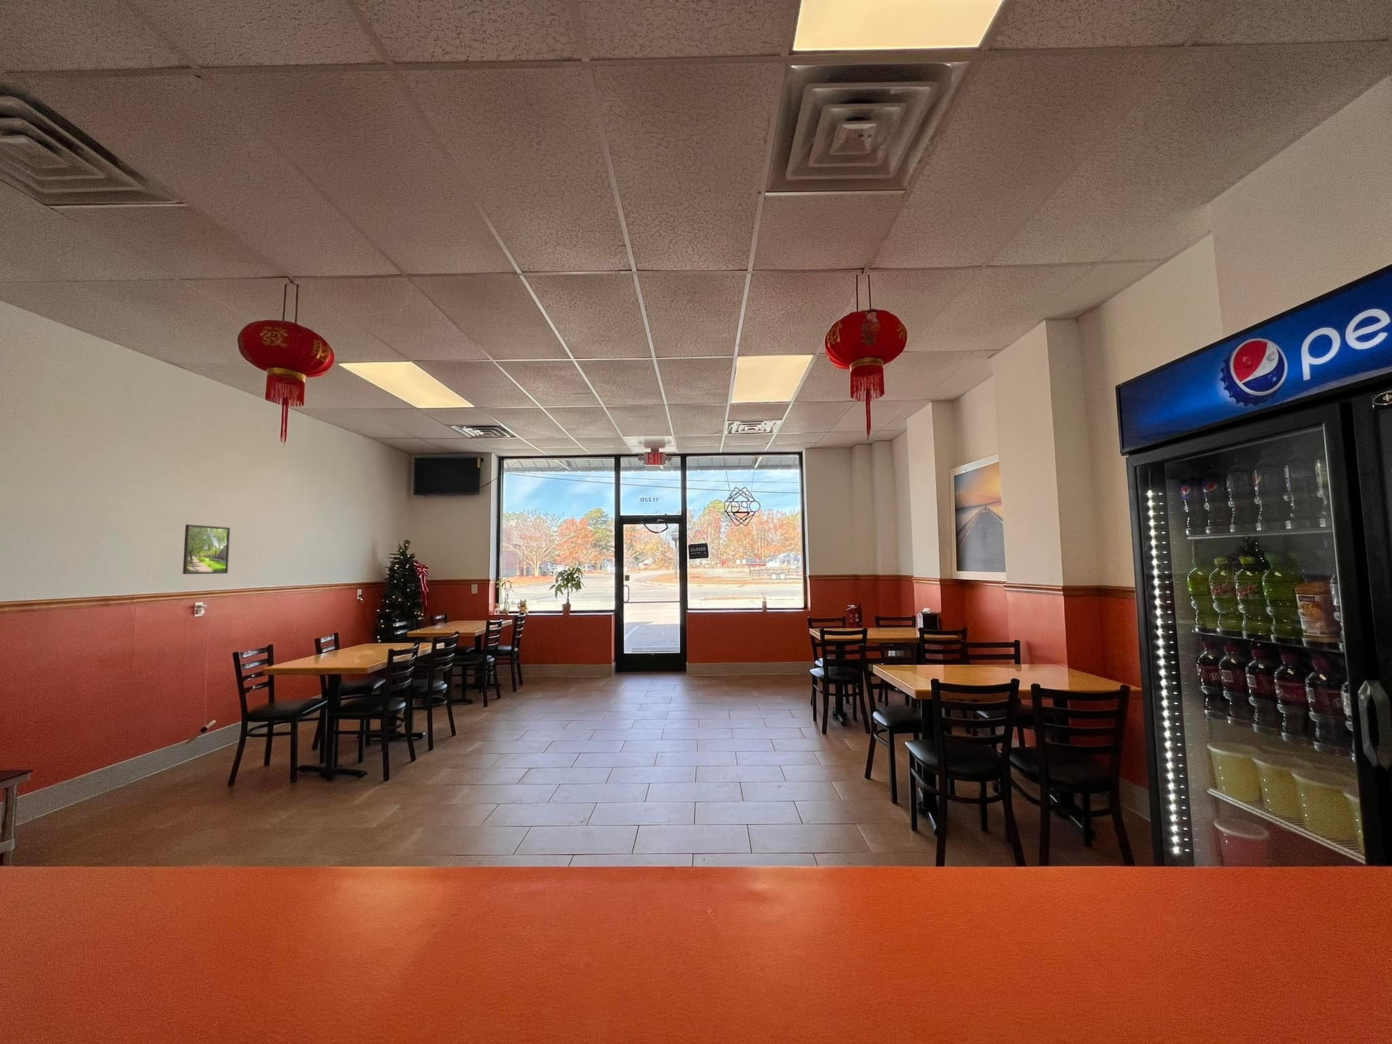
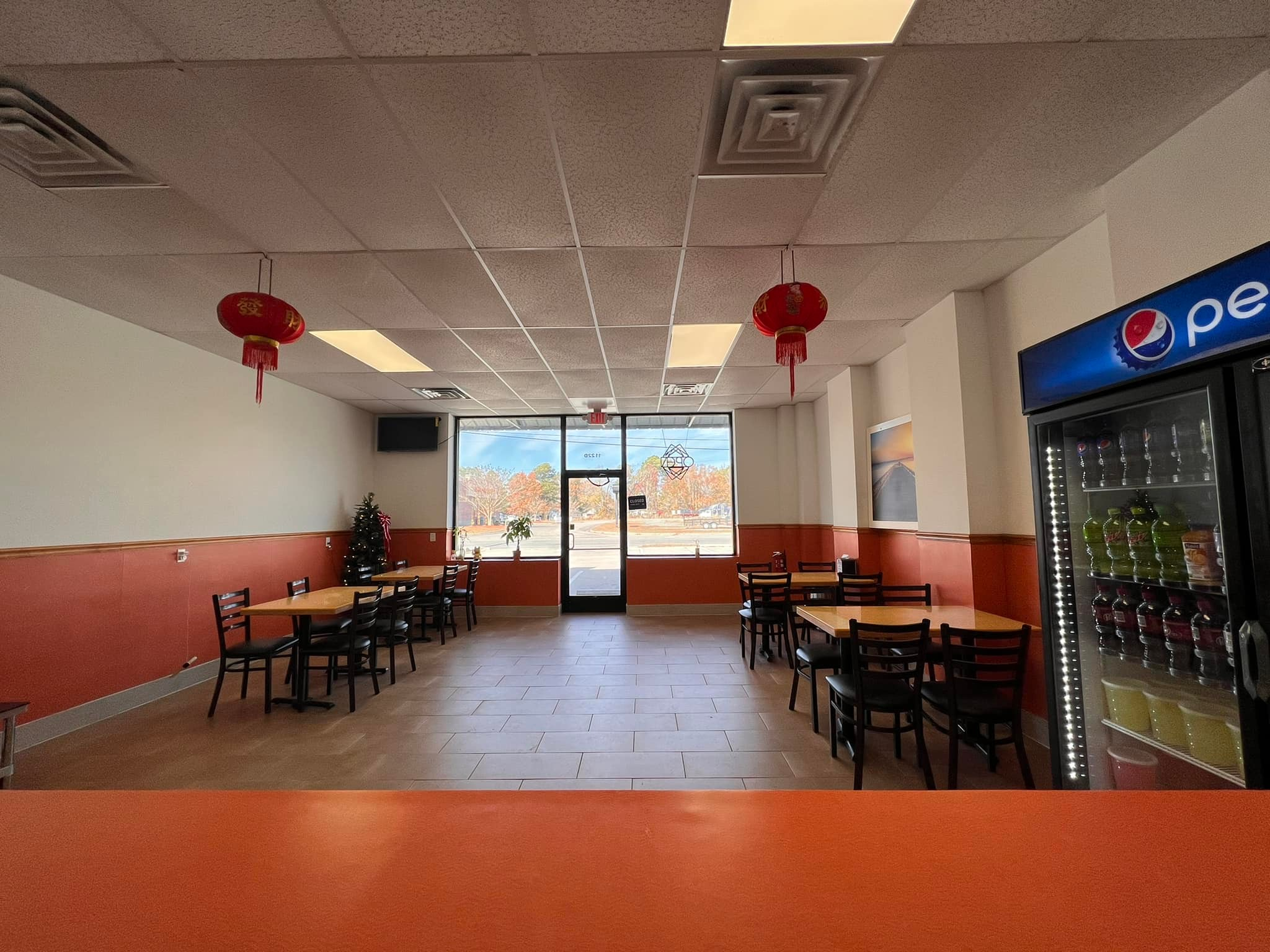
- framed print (207, 549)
